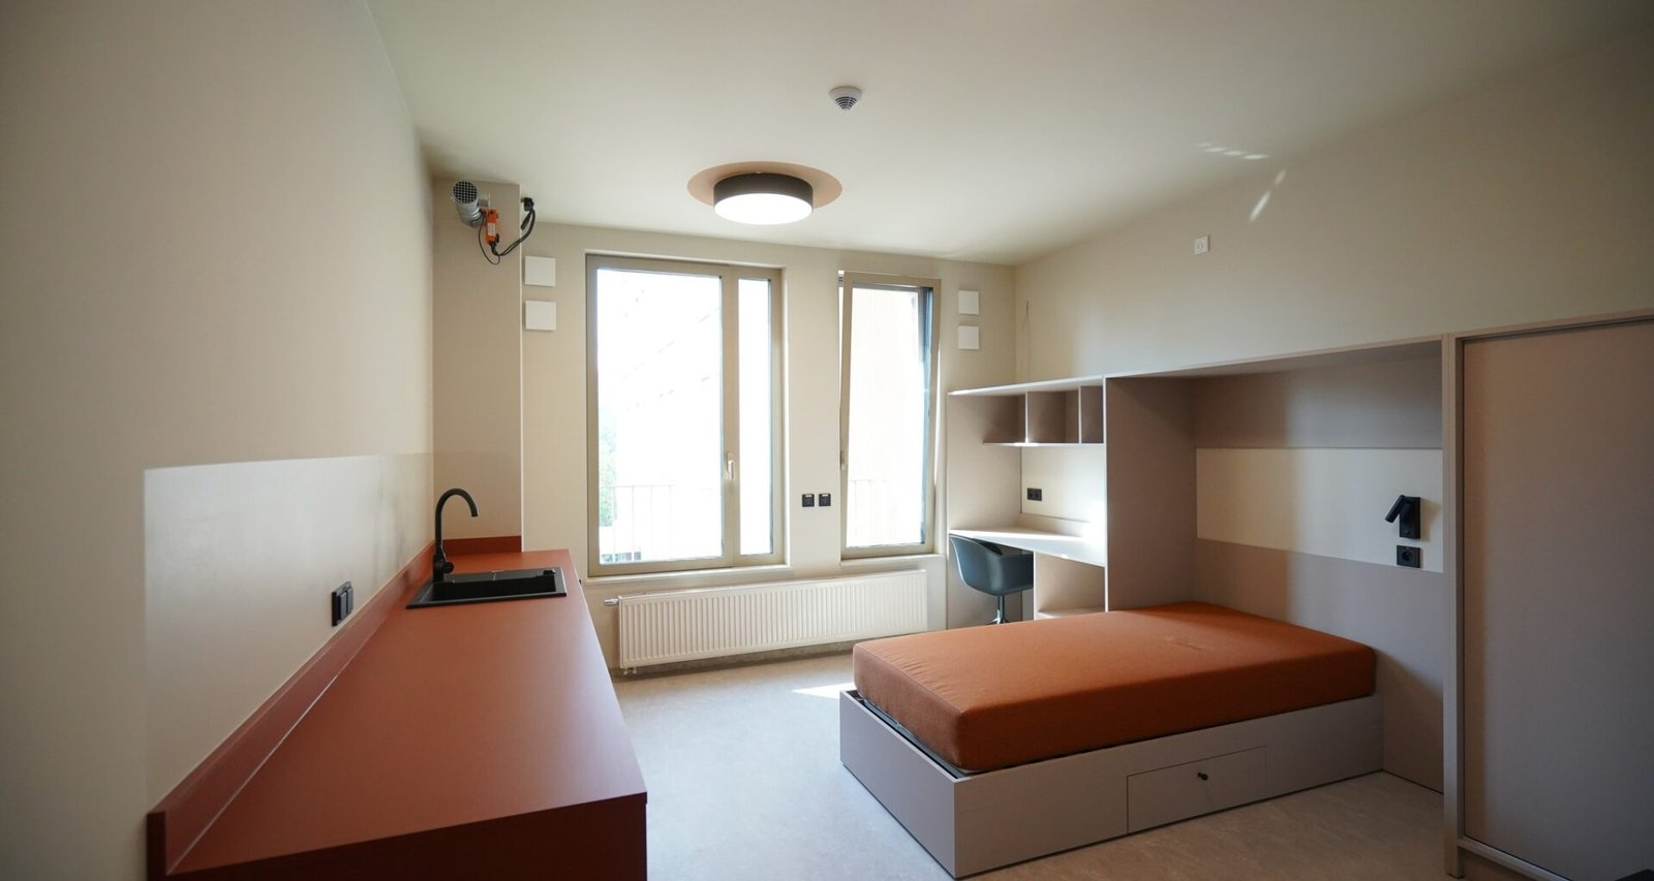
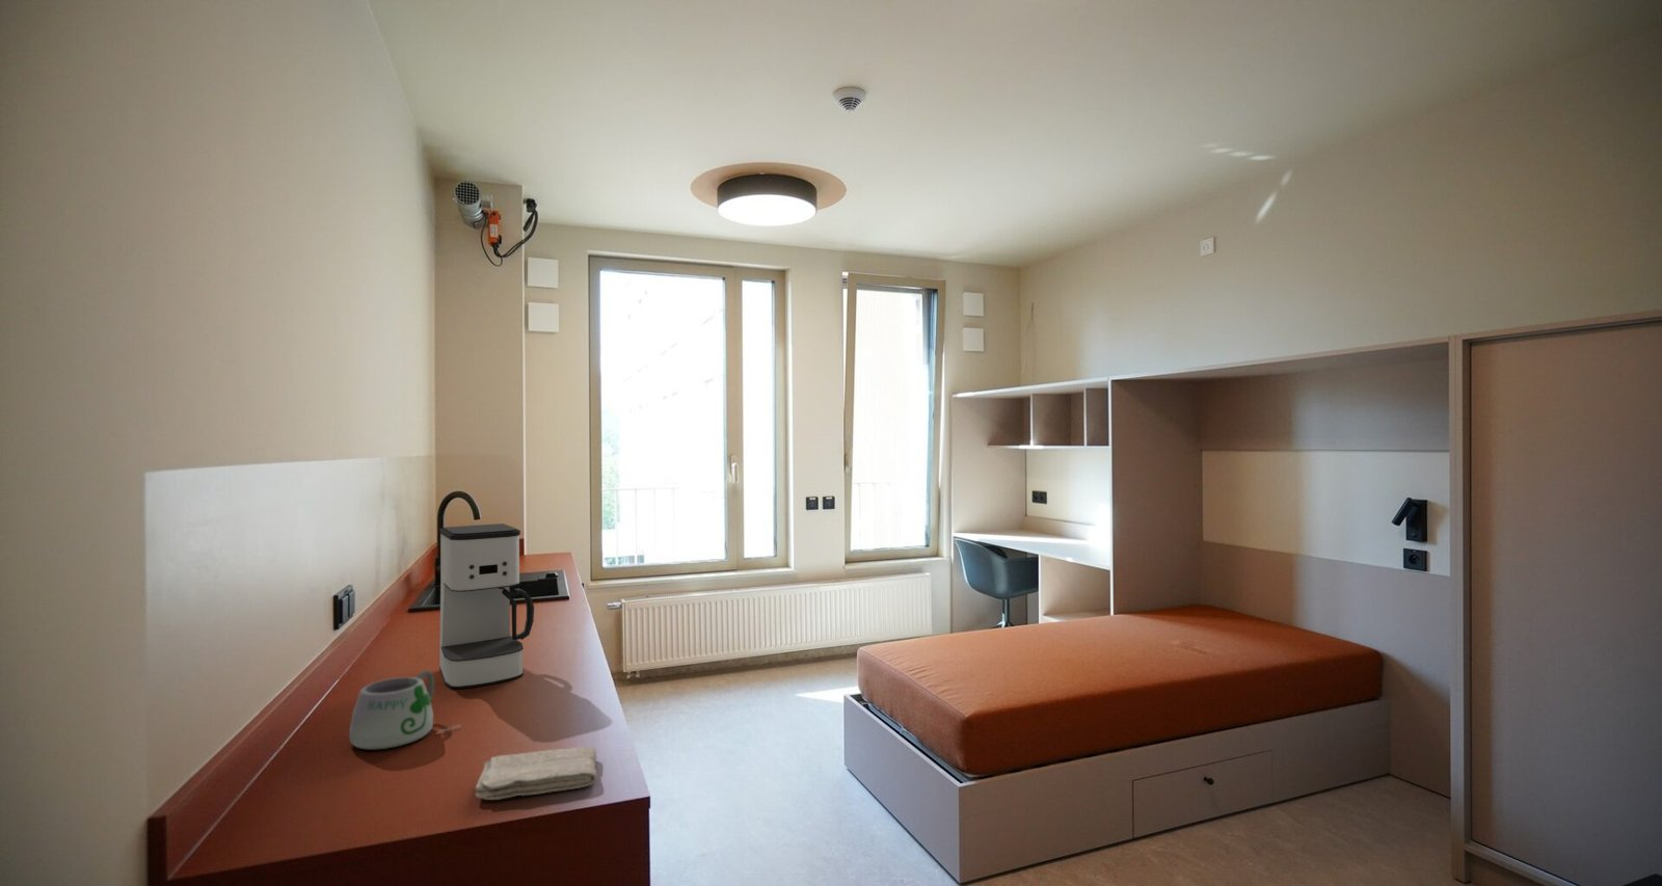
+ mug (407, 707)
+ coffee maker (488, 599)
+ washcloth (539, 769)
